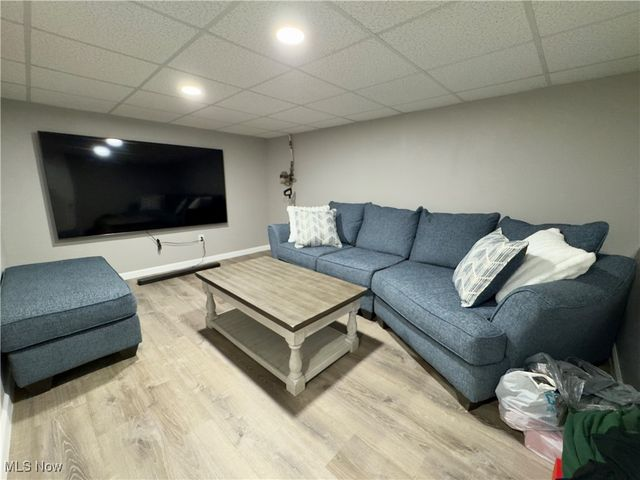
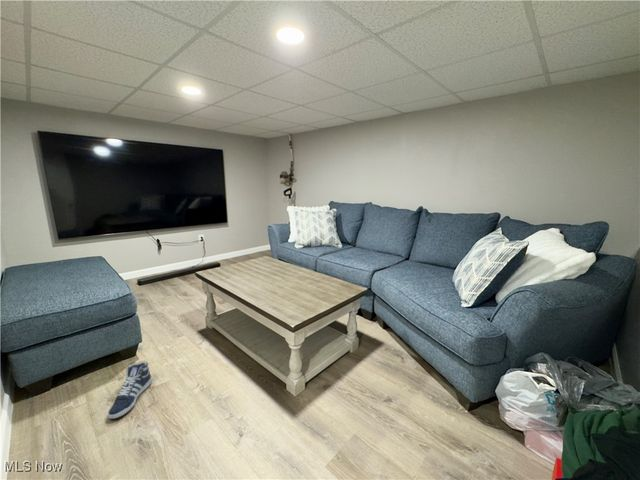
+ sneaker (129, 386)
